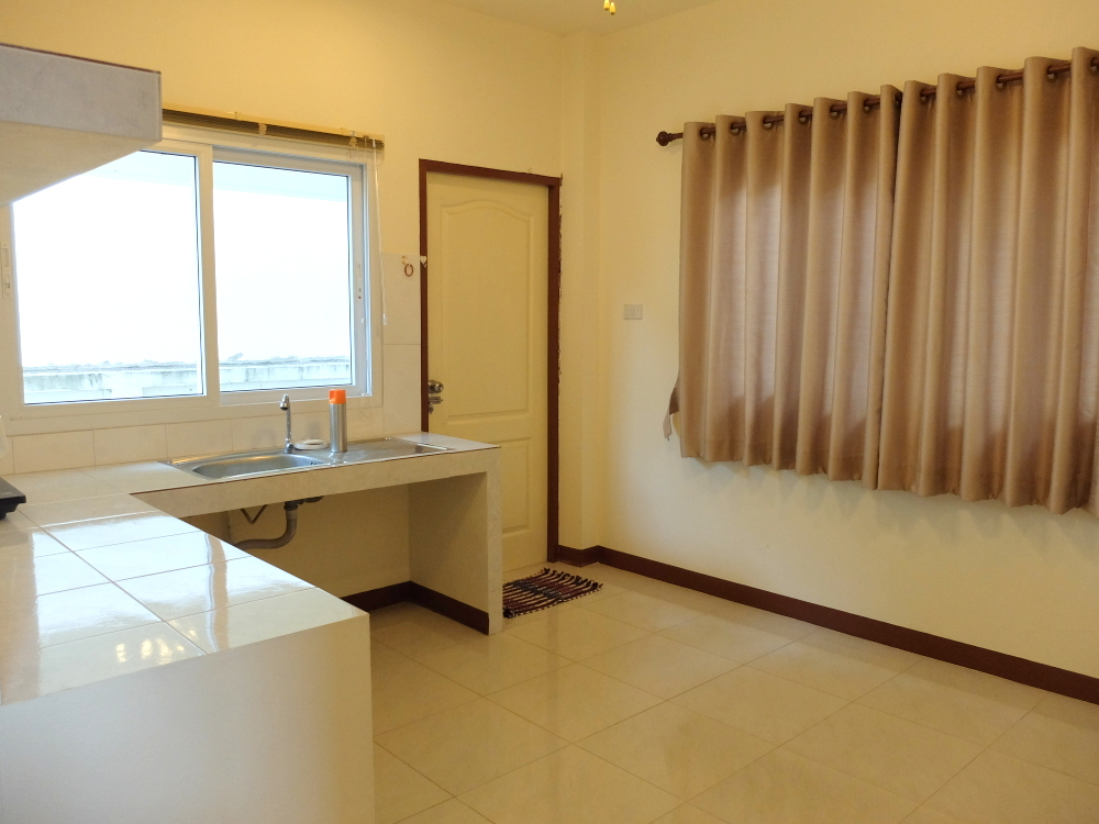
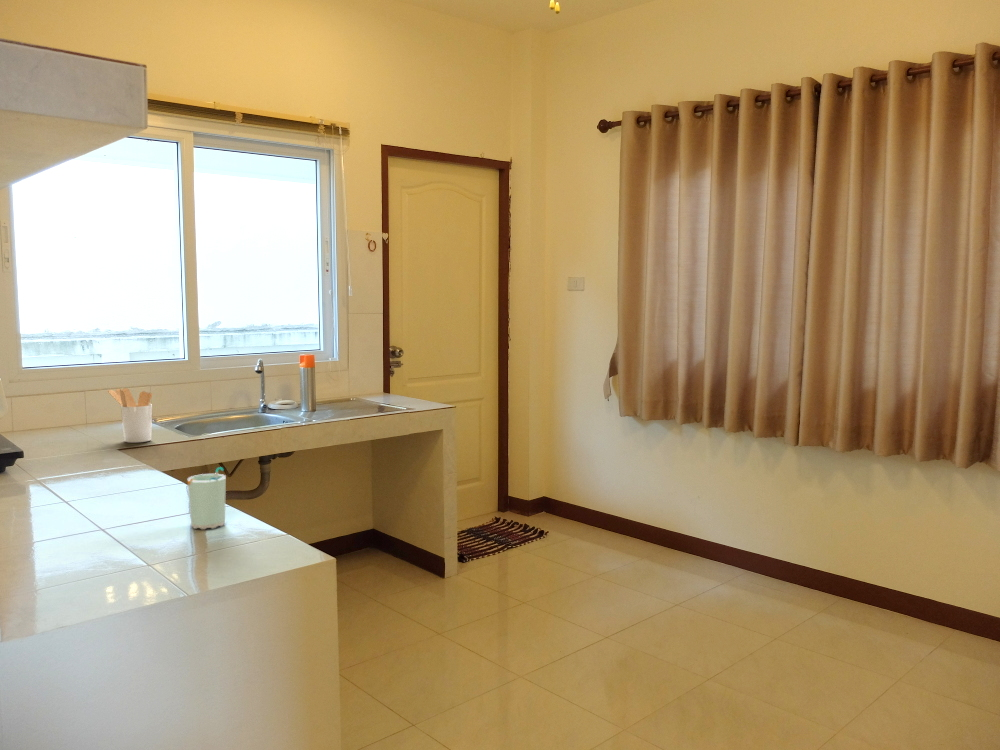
+ cup (206, 496)
+ utensil holder (131, 413)
